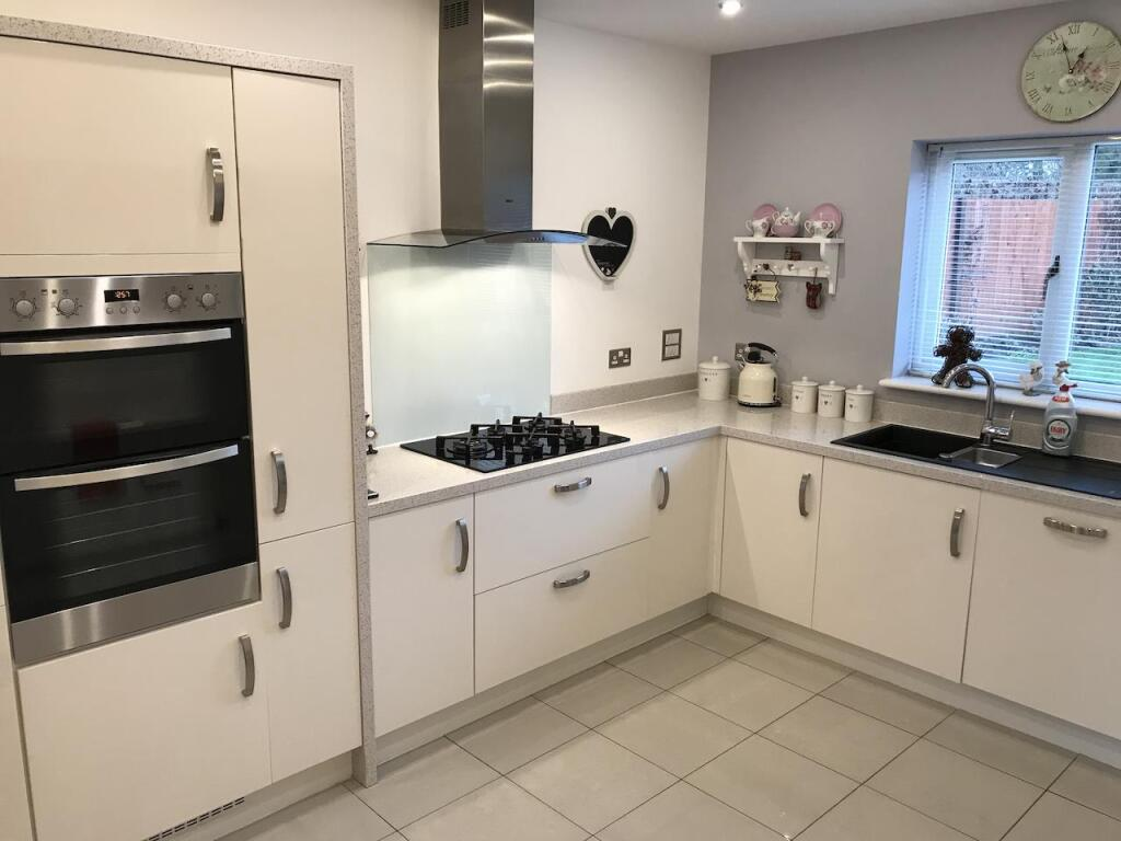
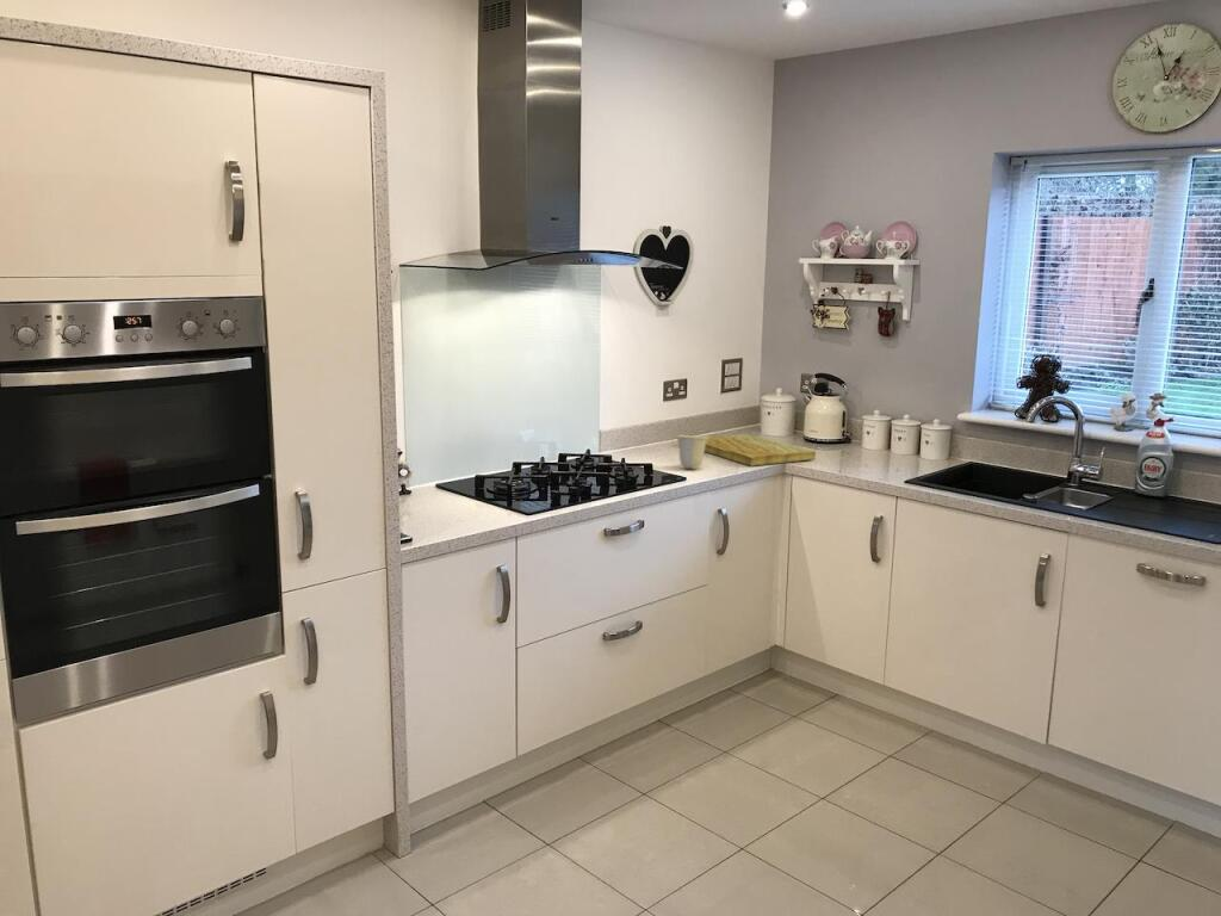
+ cup (692, 451)
+ cutting board (746, 446)
